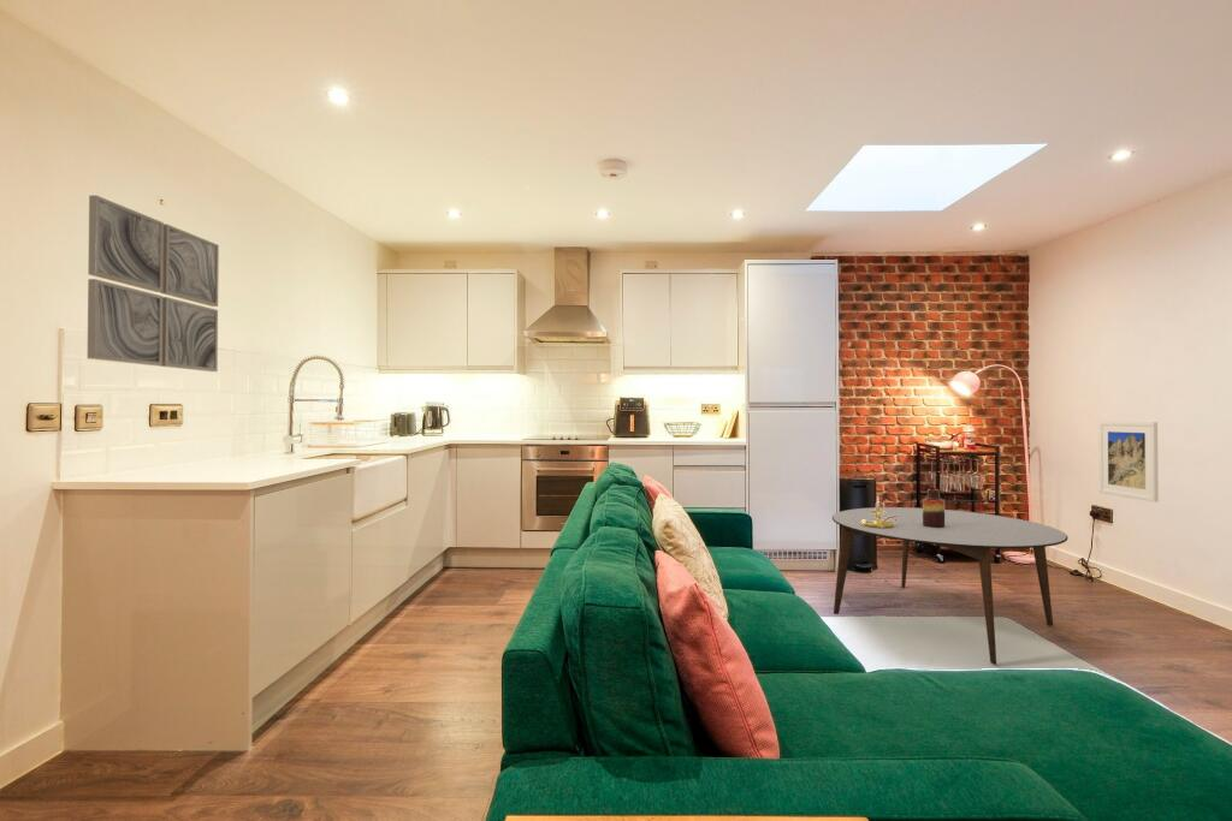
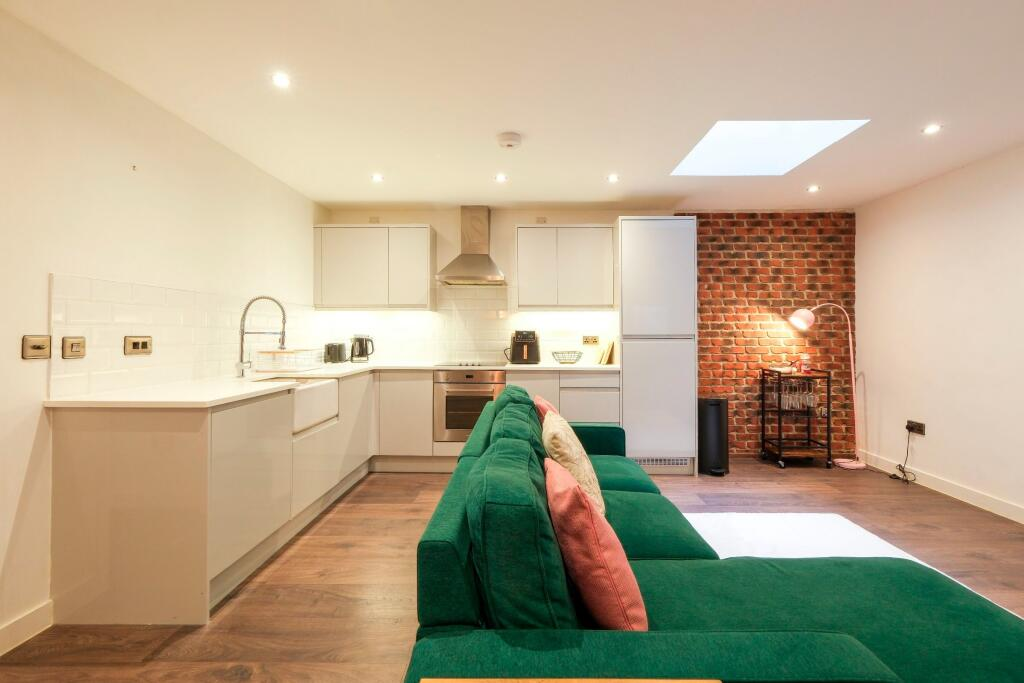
- wall art (161, 296)
- vase (934, 507)
- dining table (947, 547)
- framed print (1126, 459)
- candle holder (879, 511)
